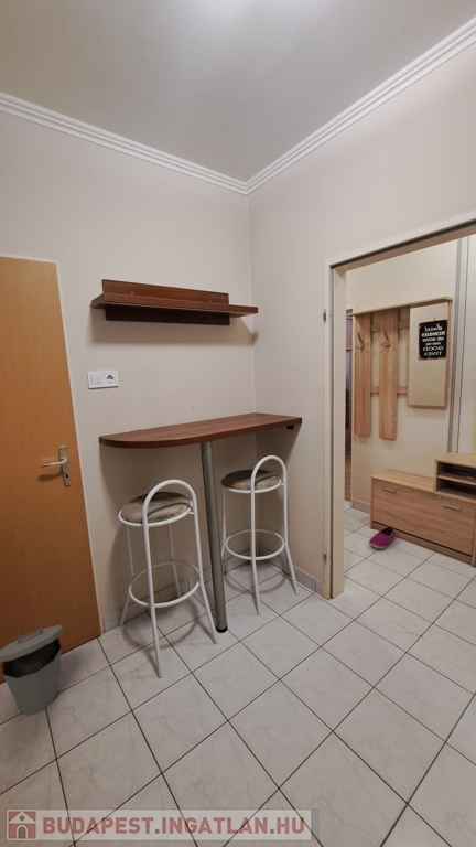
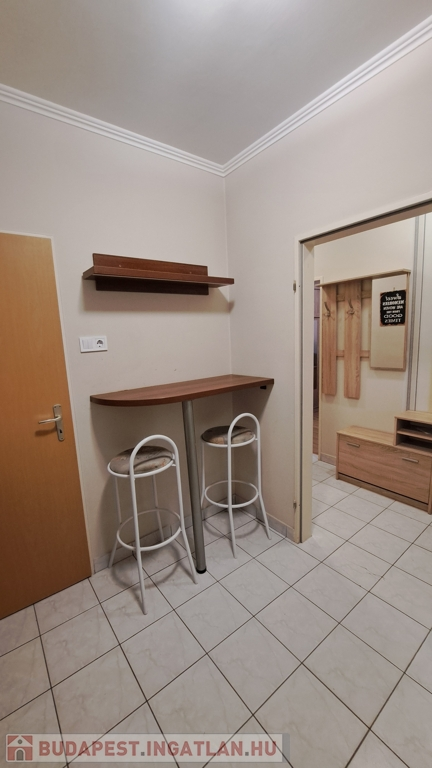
- shoe (381, 537)
- trash can (33, 663)
